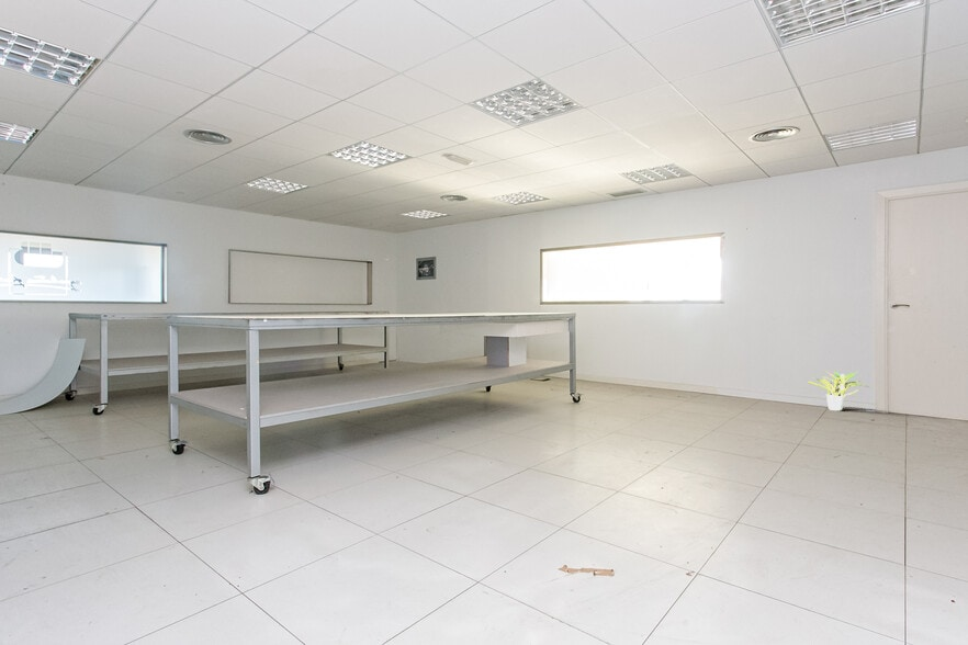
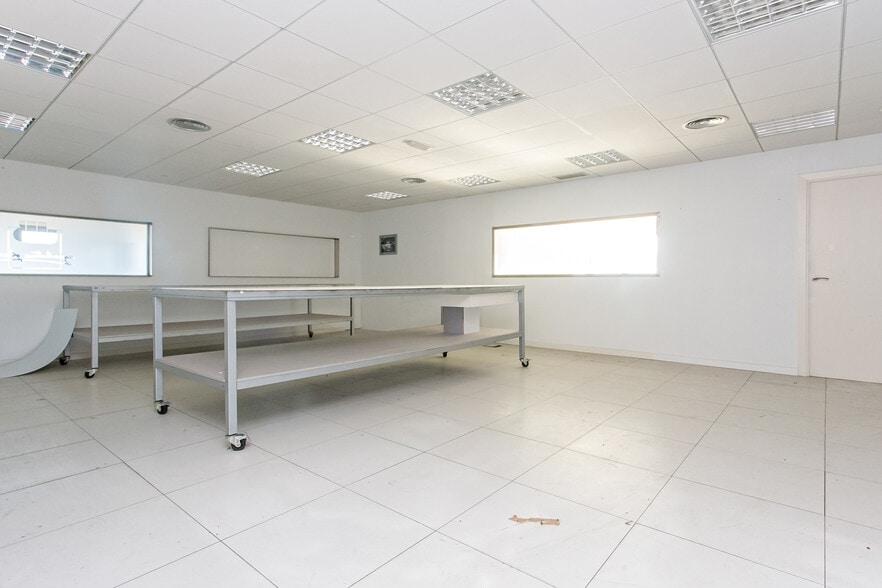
- potted plant (838, 389)
